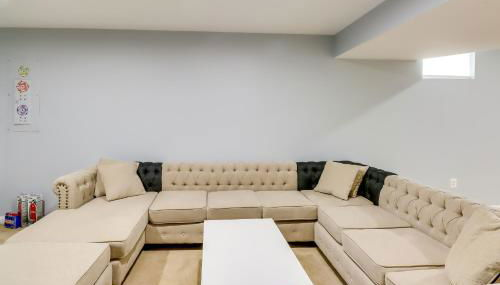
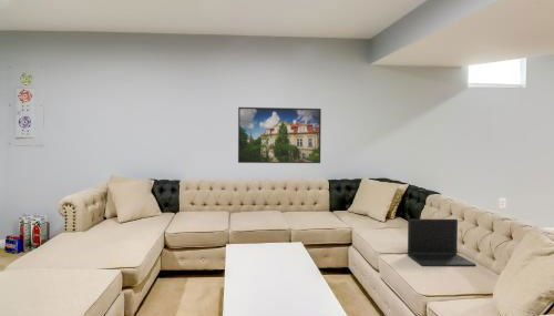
+ laptop (440, 241)
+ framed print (279, 135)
